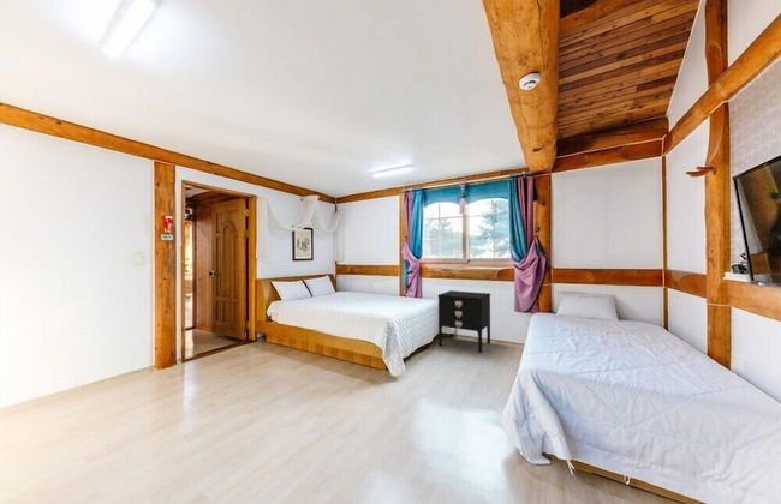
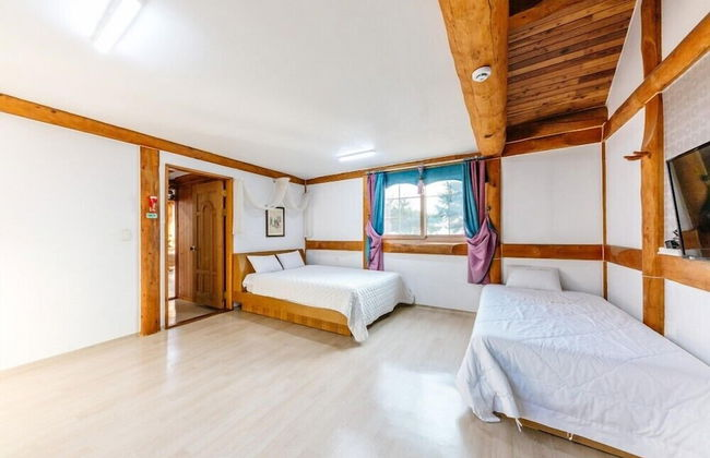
- nightstand (464, 319)
